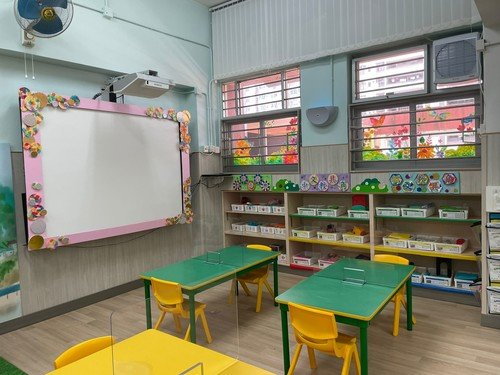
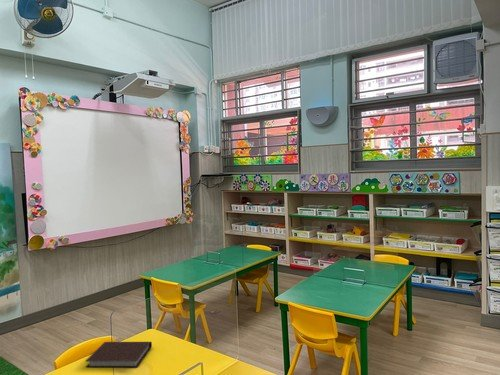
+ notebook (120, 353)
